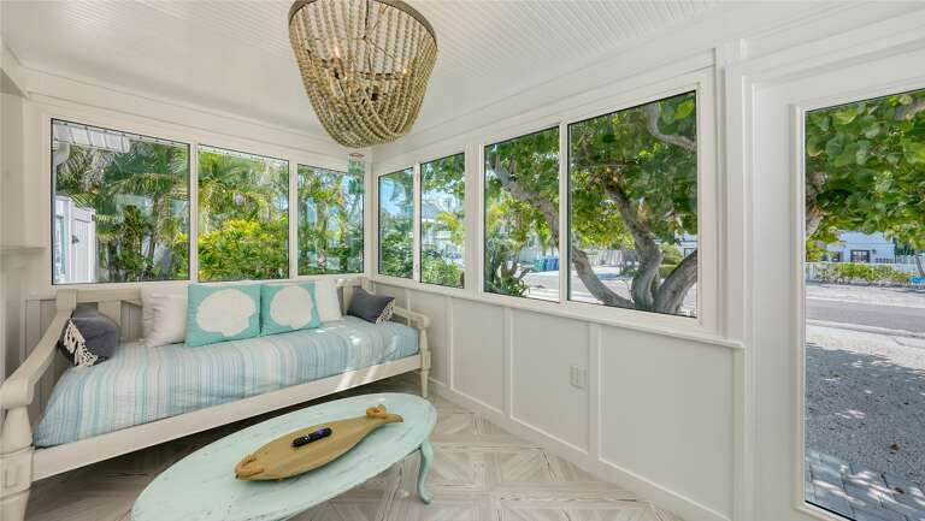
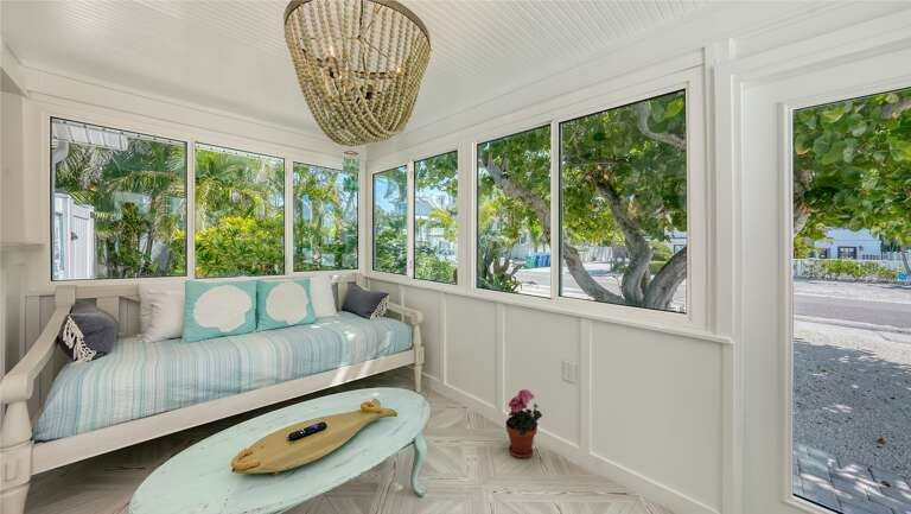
+ potted plant (522, 420)
